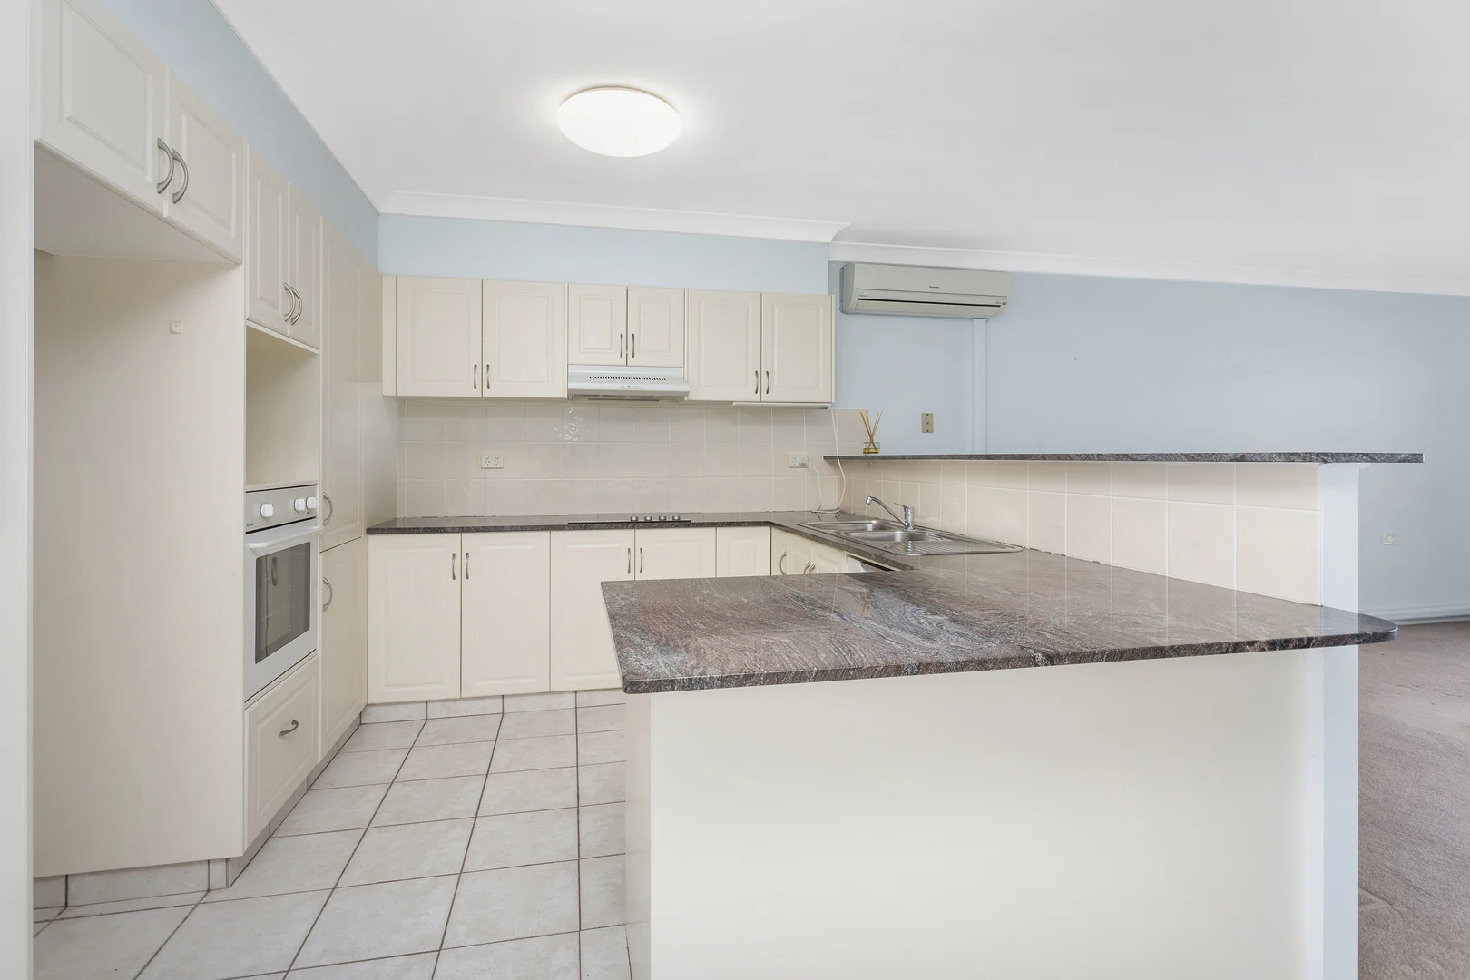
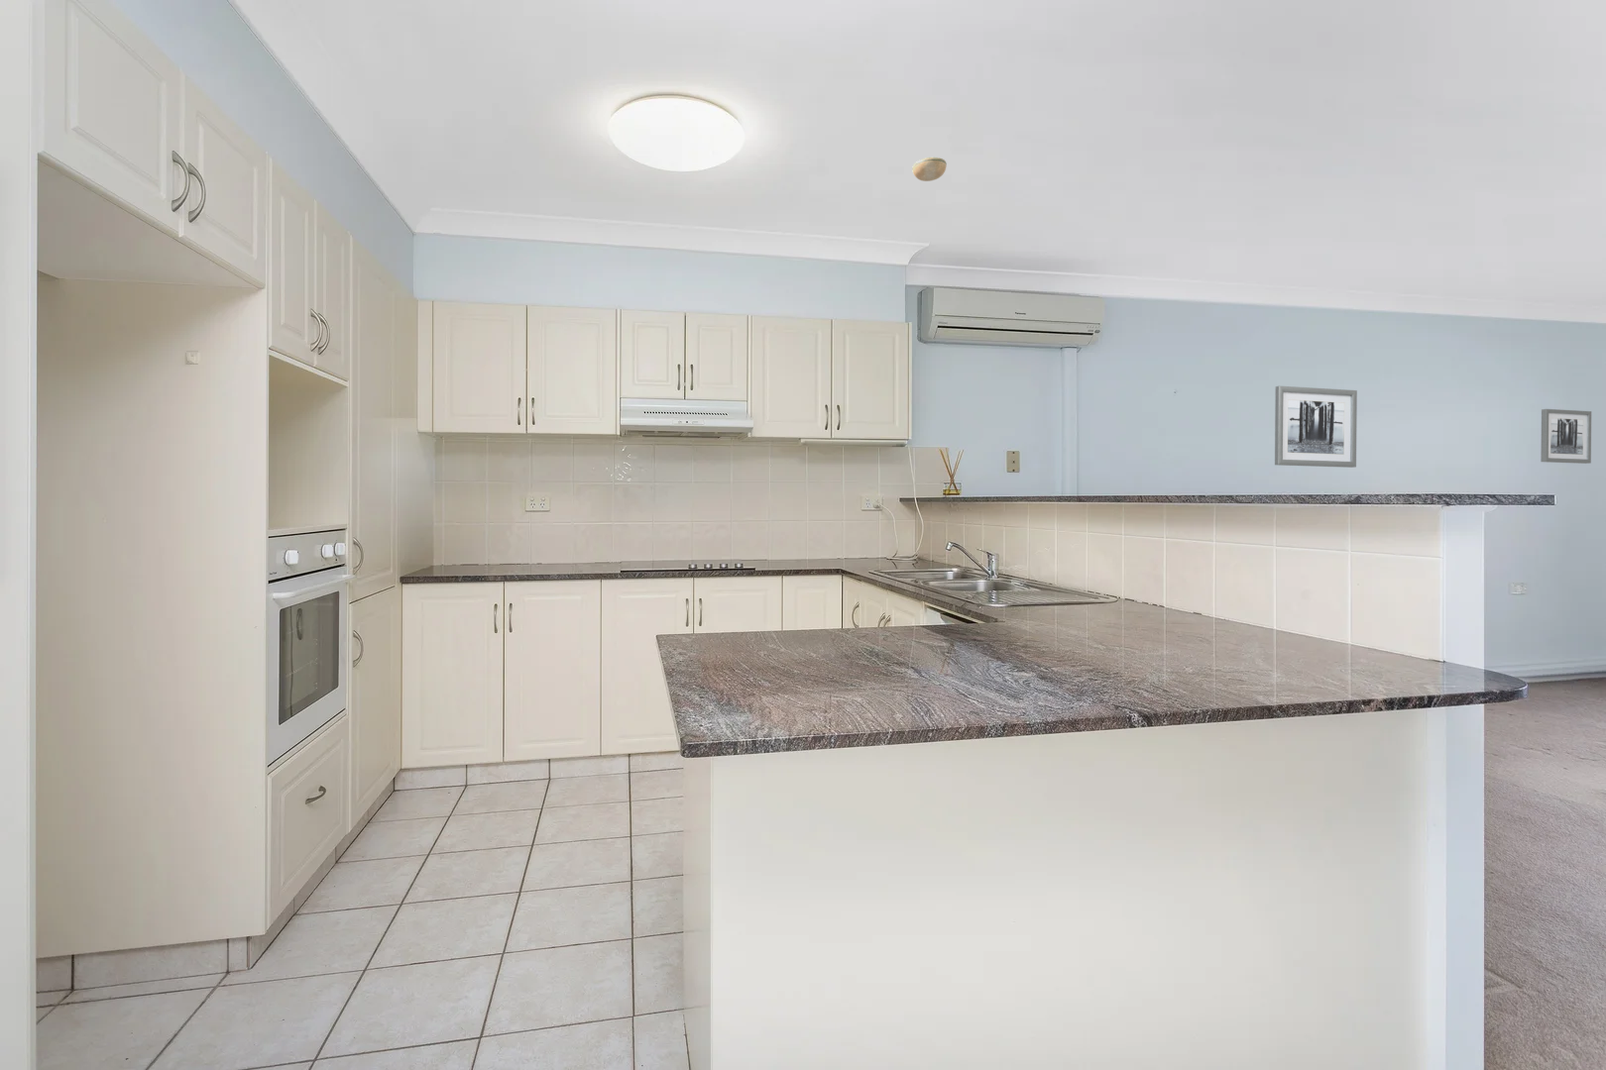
+ smoke detector (928, 168)
+ wall art (1567, 436)
+ wall art (1316, 428)
